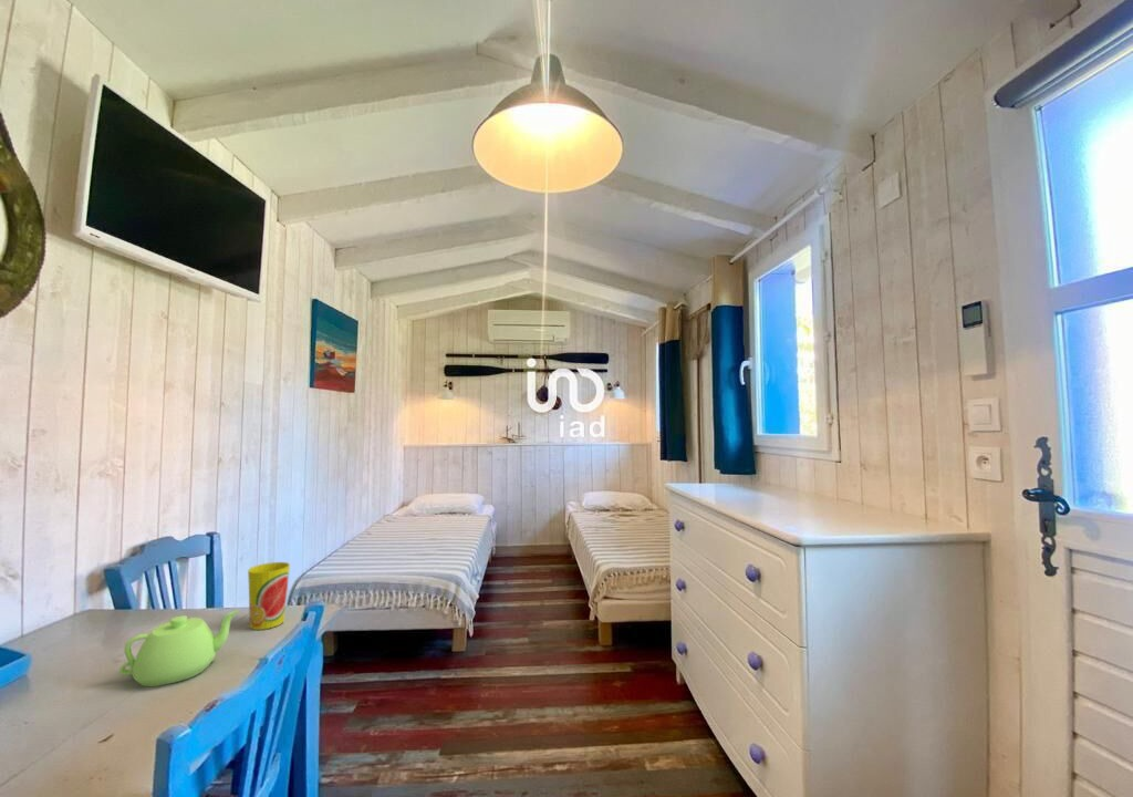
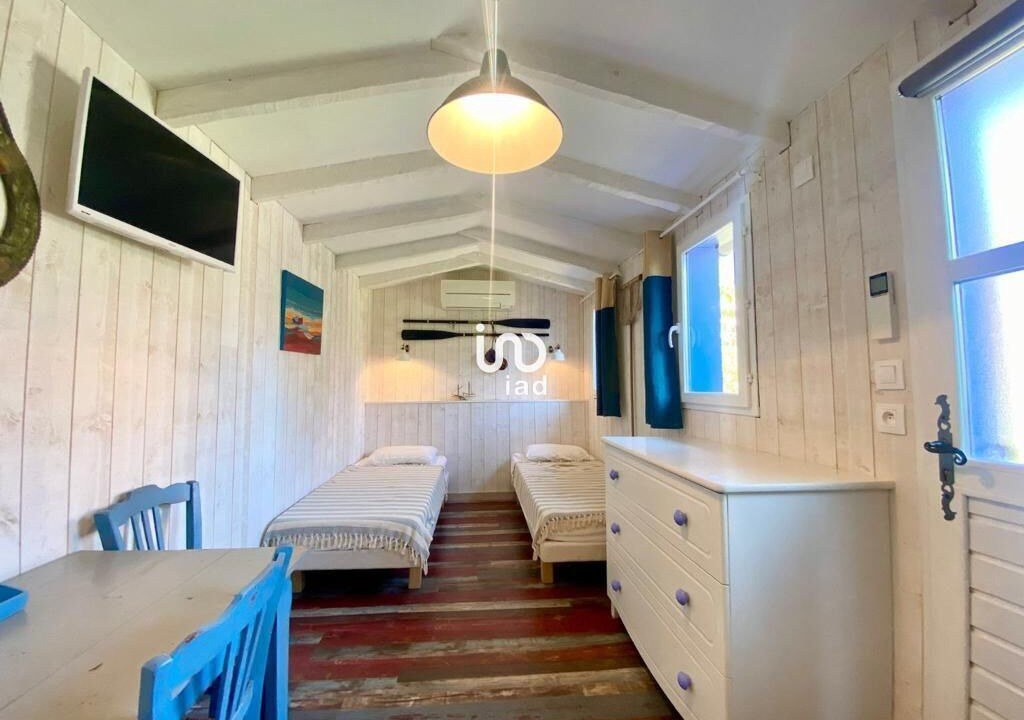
- teapot (183, 642)
- cup (268, 594)
